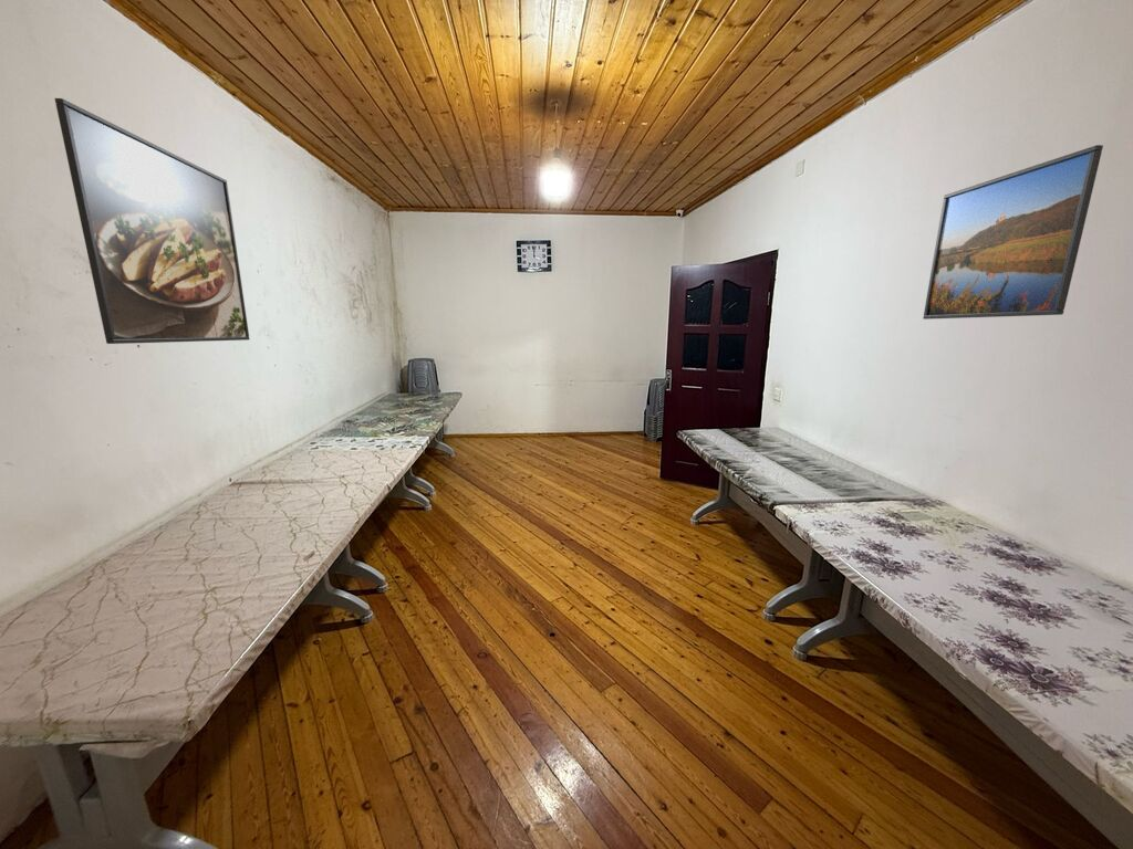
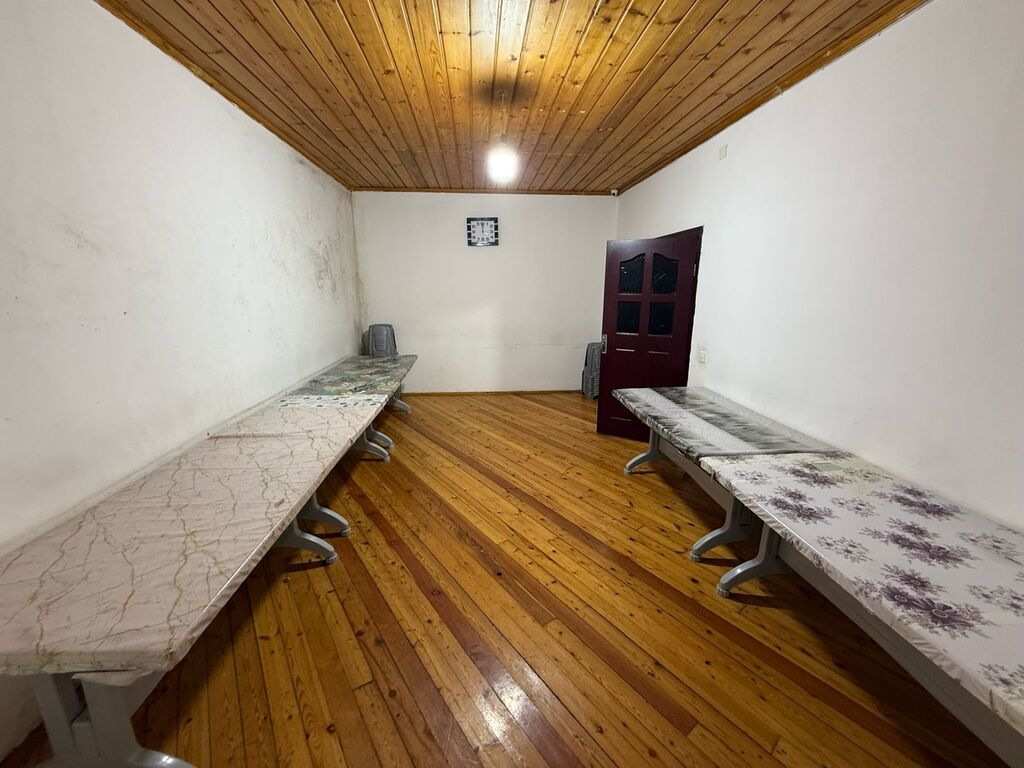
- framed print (176, 249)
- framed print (996, 248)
